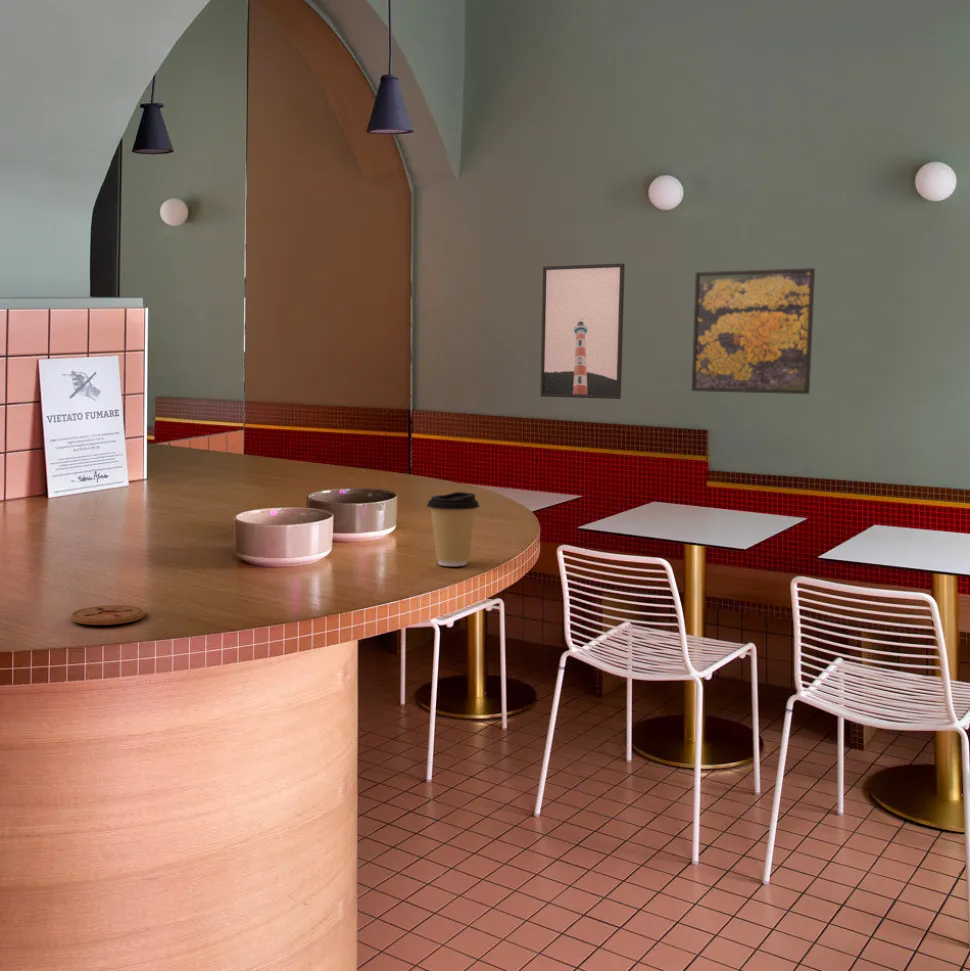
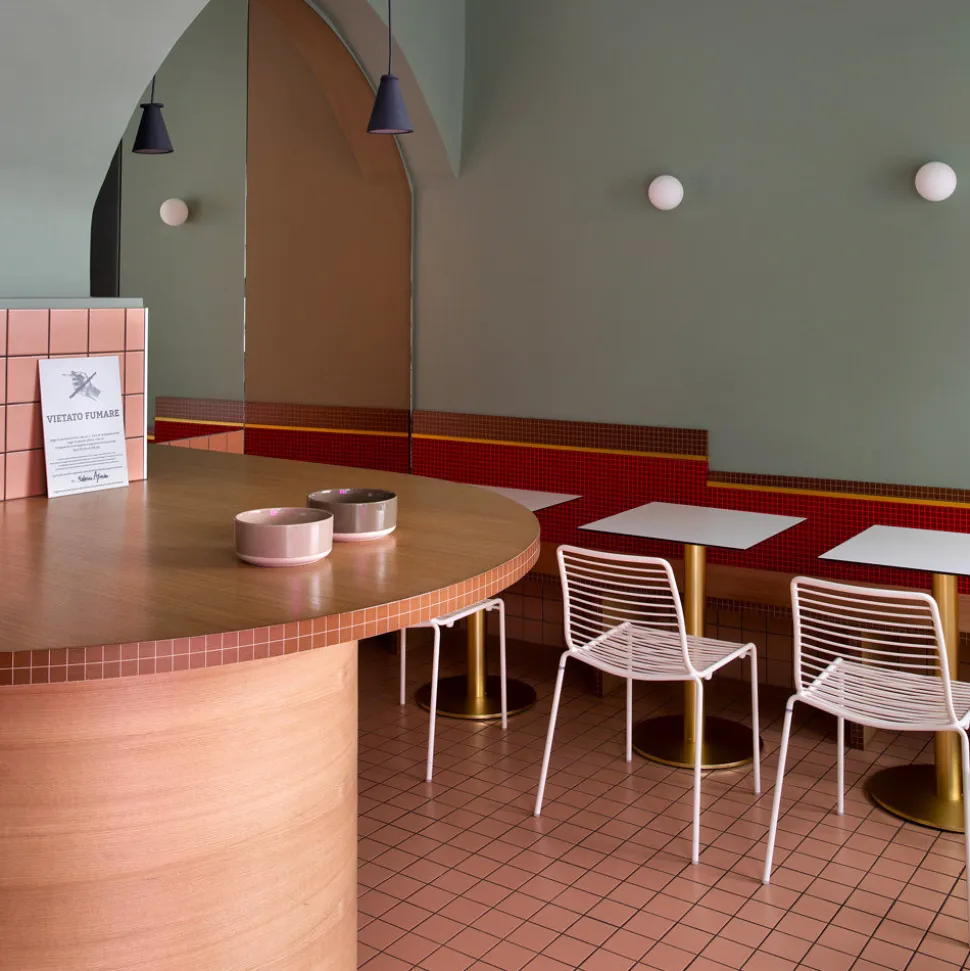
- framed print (581, 331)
- coaster (108, 614)
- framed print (751, 331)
- coffee cup (452, 529)
